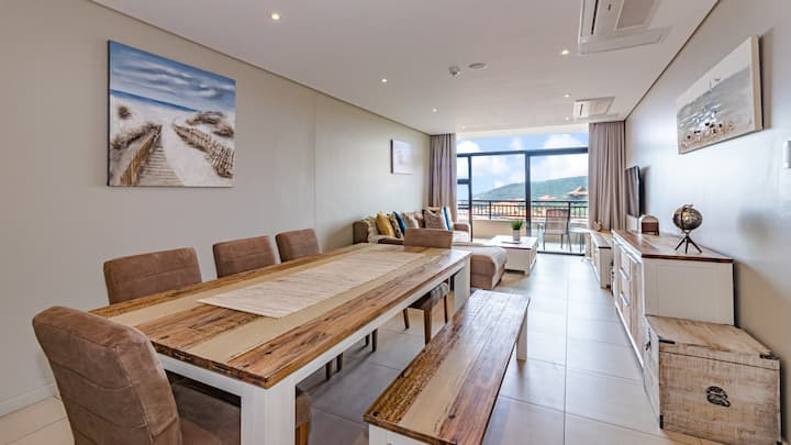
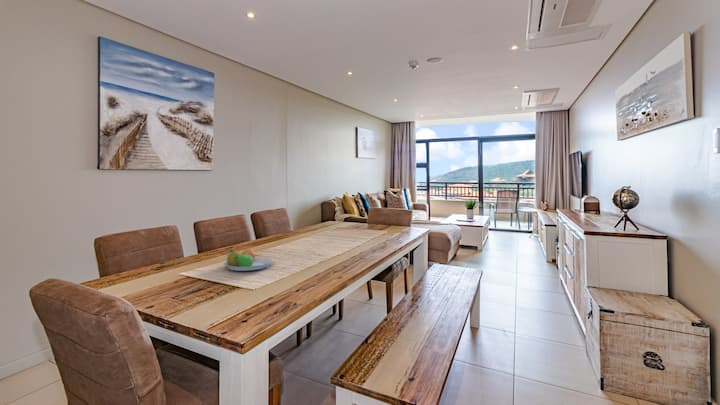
+ fruit bowl (247, 257)
